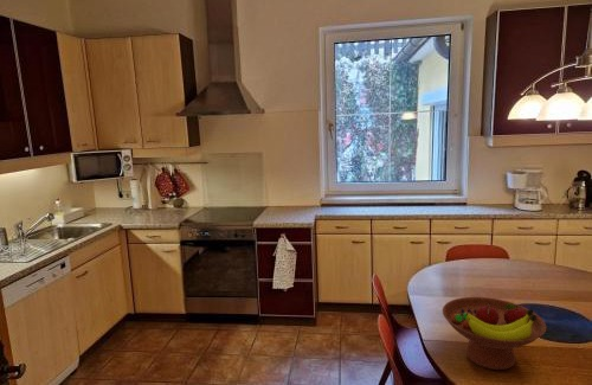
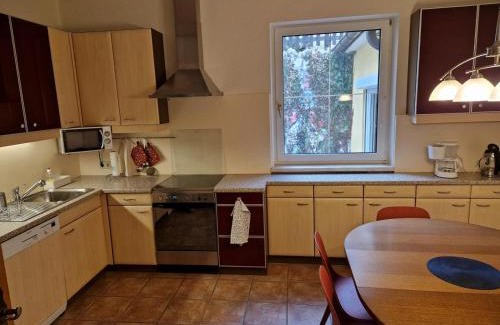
- fruit bowl (490, 328)
